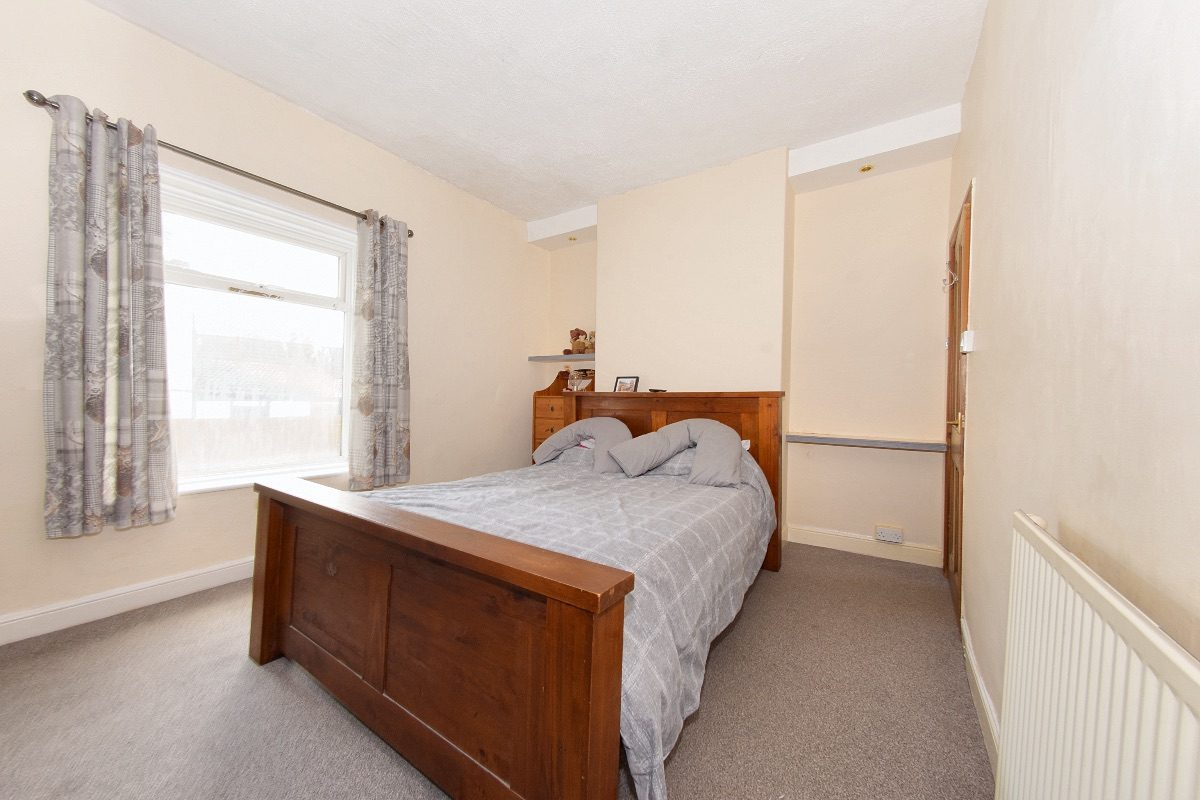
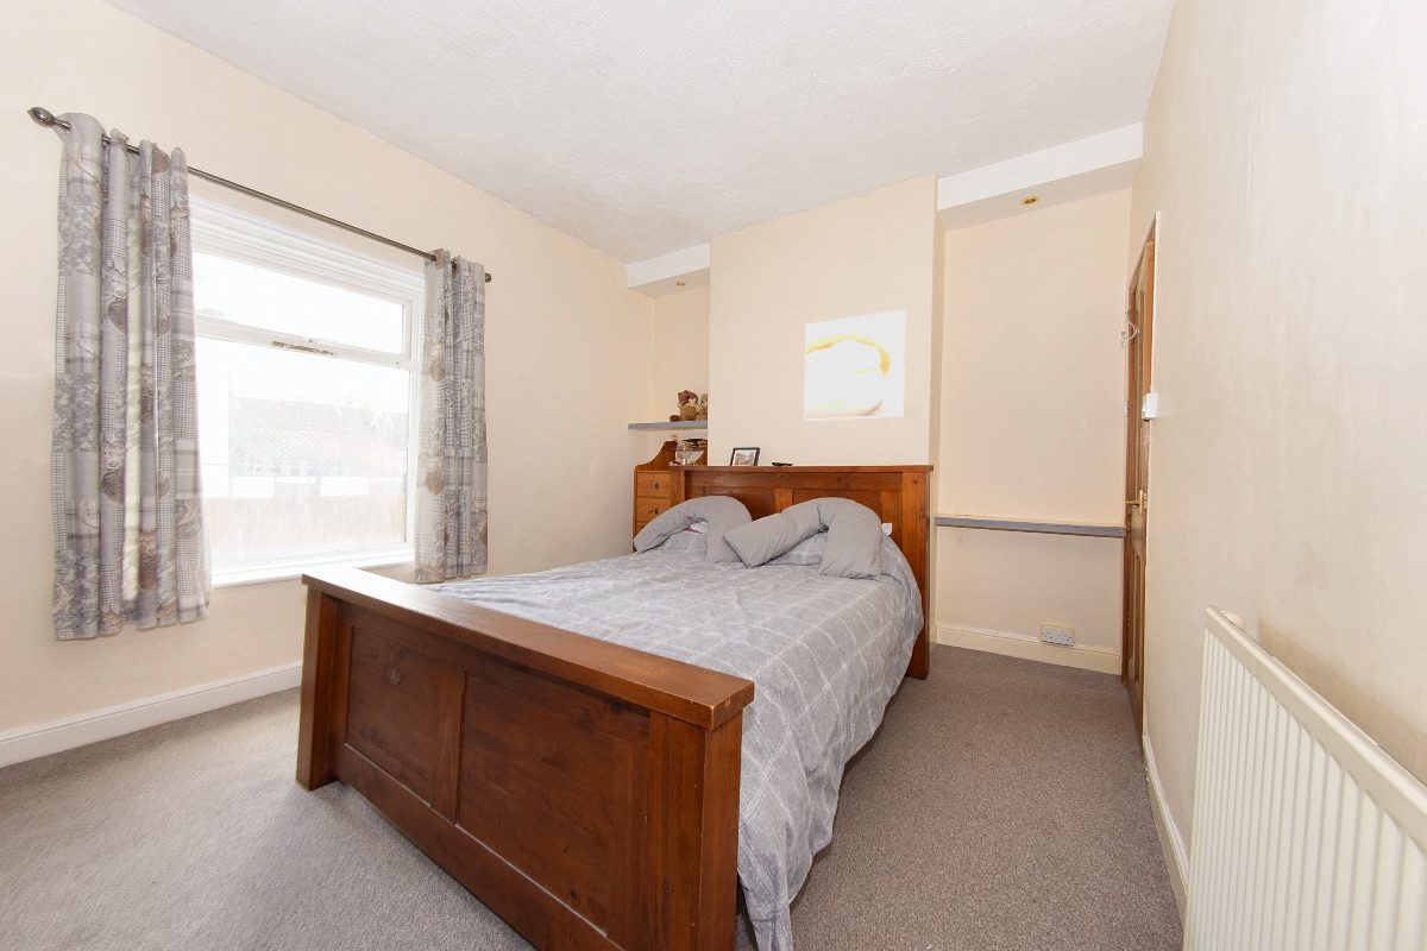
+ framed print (851, 367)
